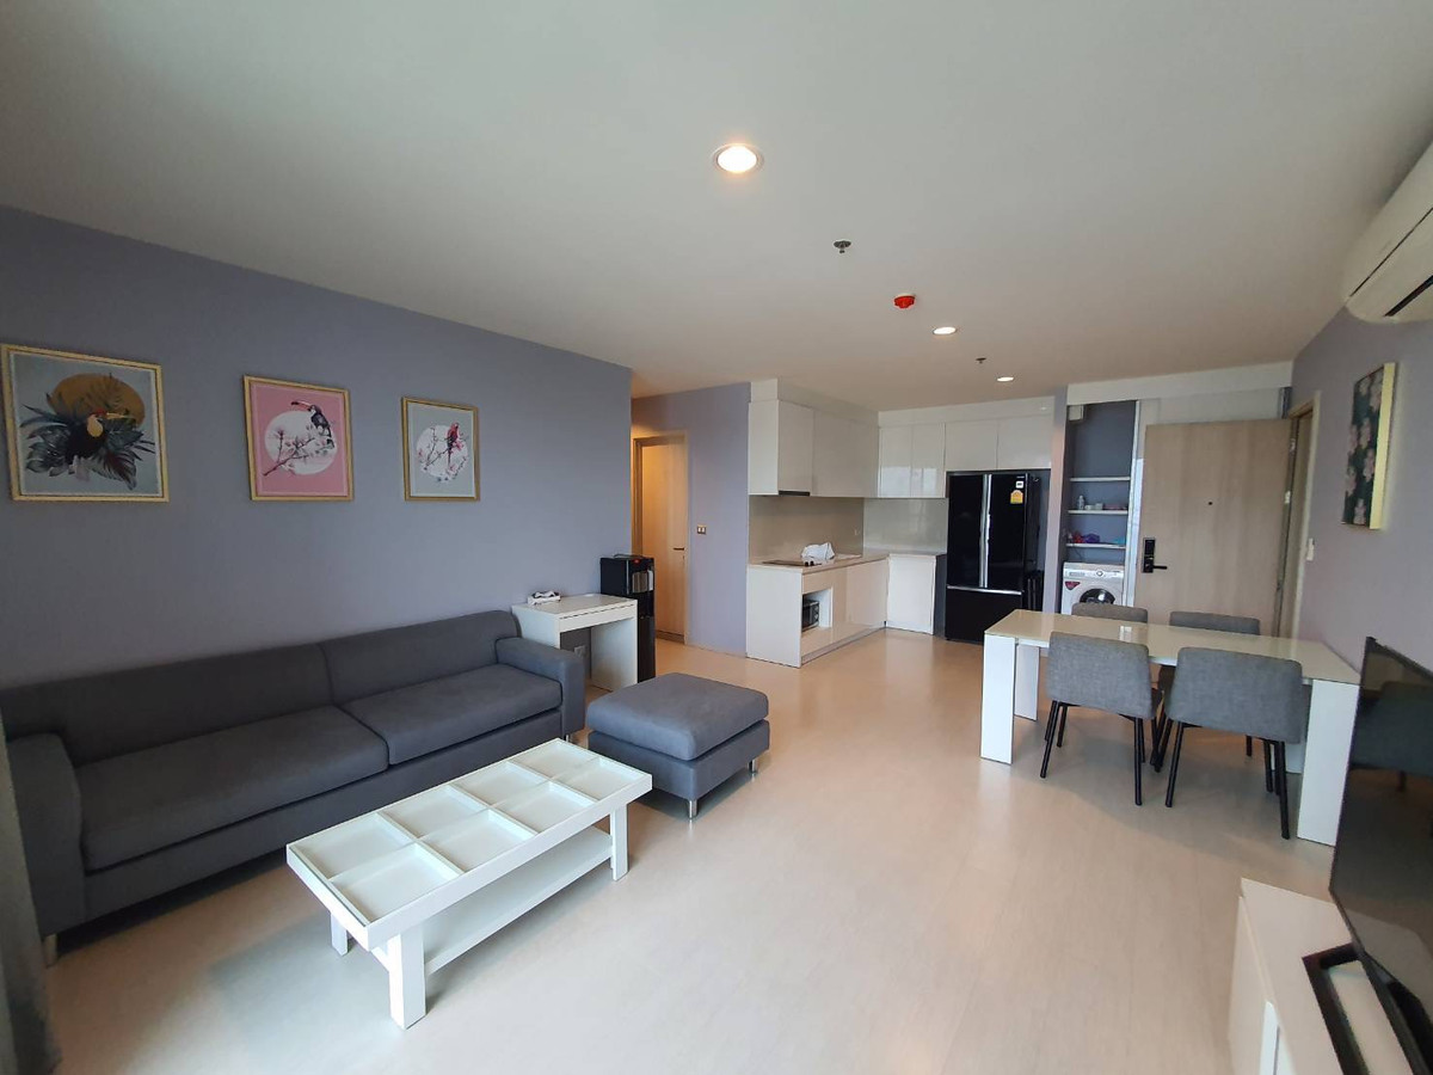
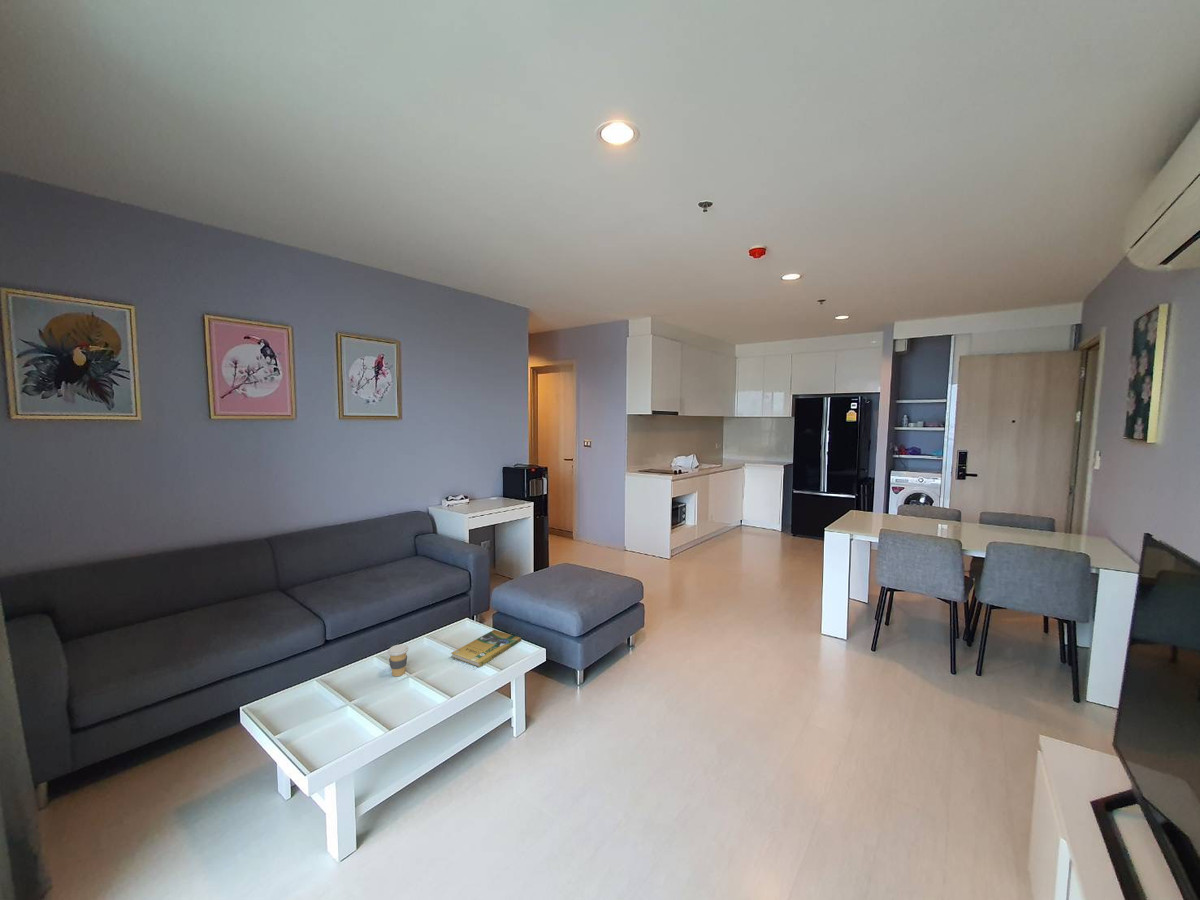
+ booklet (487, 647)
+ coffee cup (398, 660)
